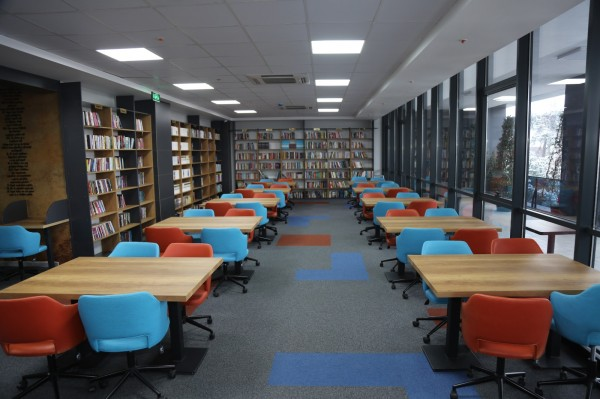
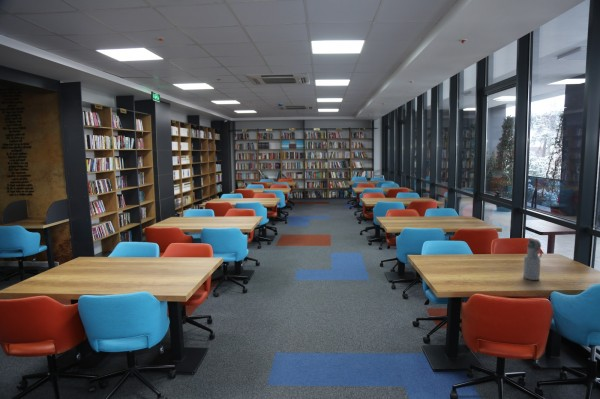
+ water bottle (532, 258)
